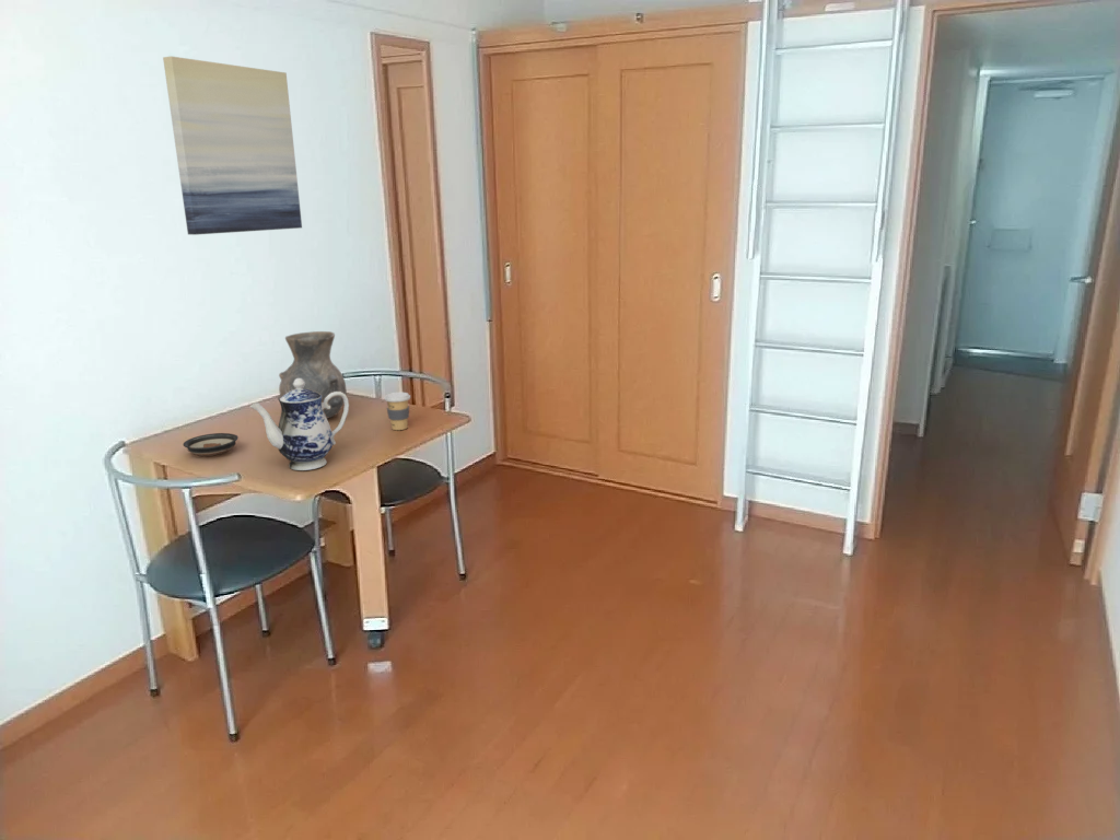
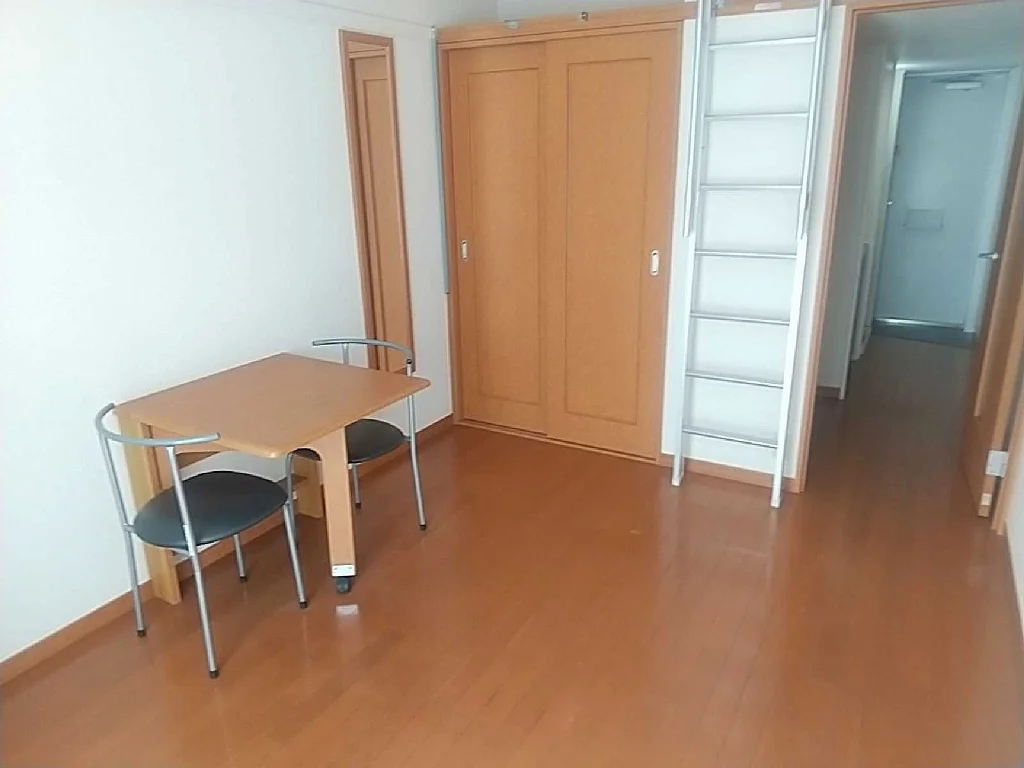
- saucer (211, 446)
- teapot (303, 422)
- vase (311, 376)
- coffee cup (398, 411)
- wall art (238, 150)
